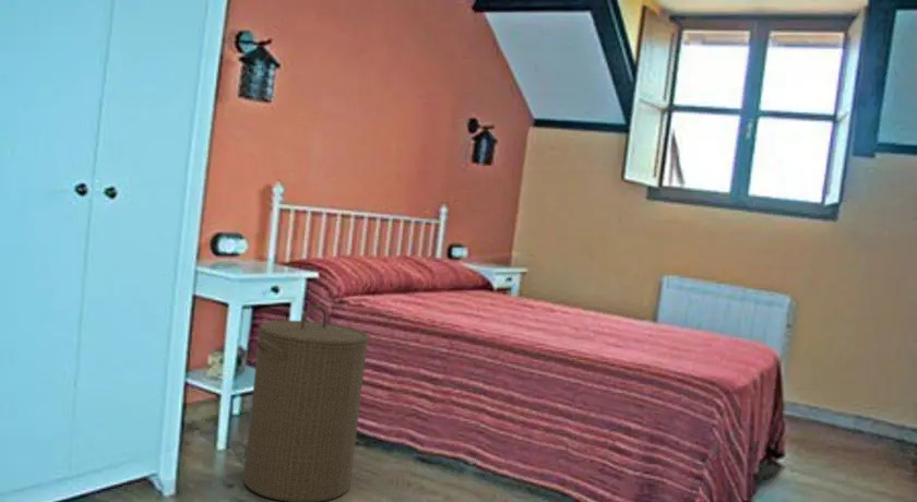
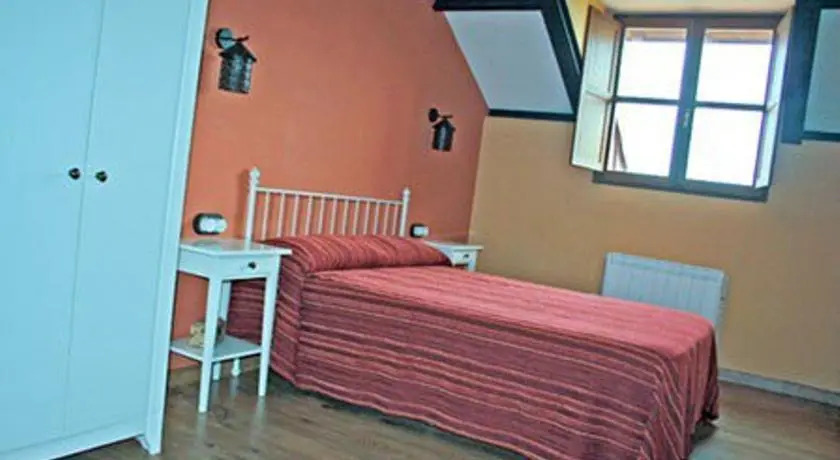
- laundry hamper (307, 394)
